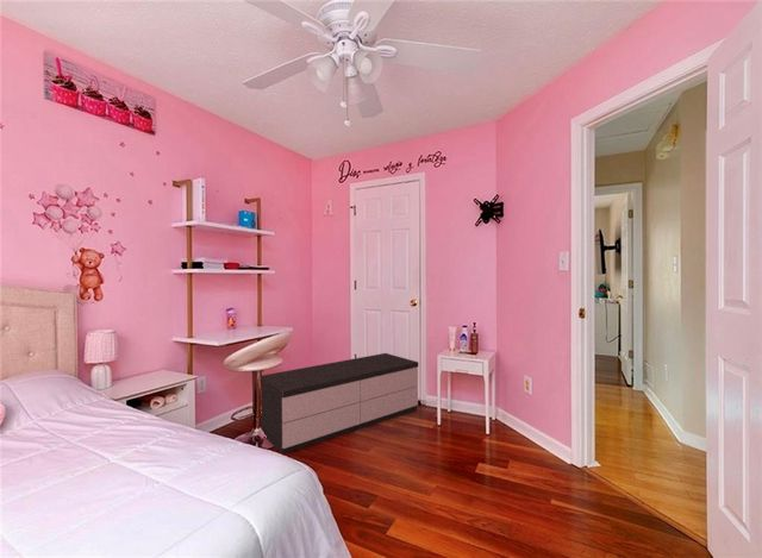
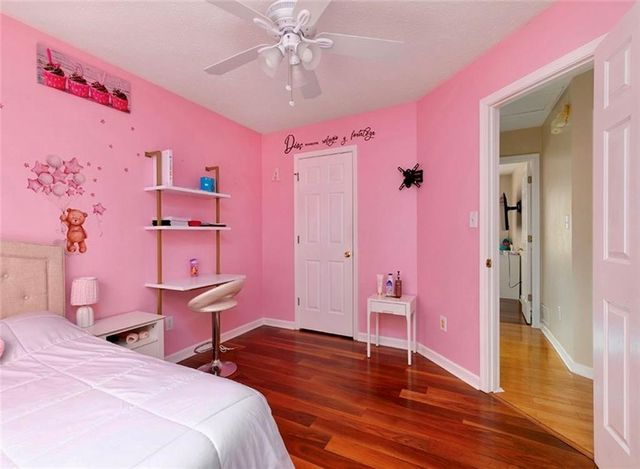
- storage bench (344, 394)
